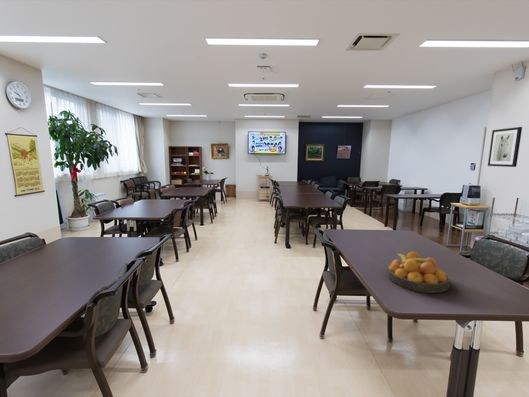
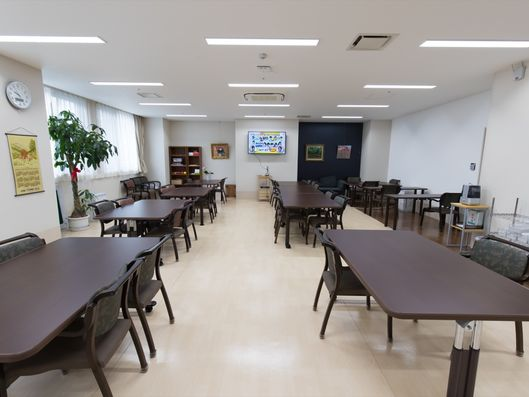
- wall art (503, 147)
- fruit bowl (417, 268)
